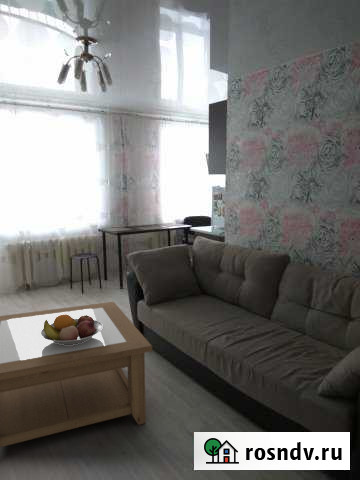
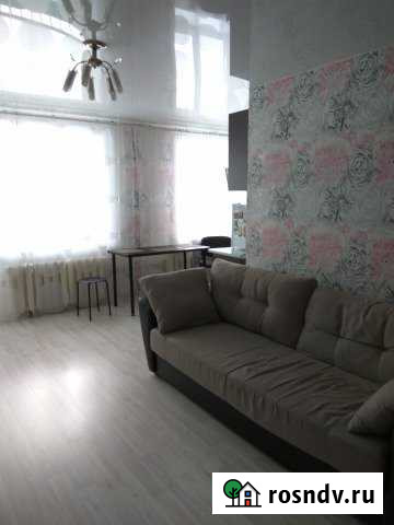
- coffee table (60, 366)
- fruit bowl (72, 326)
